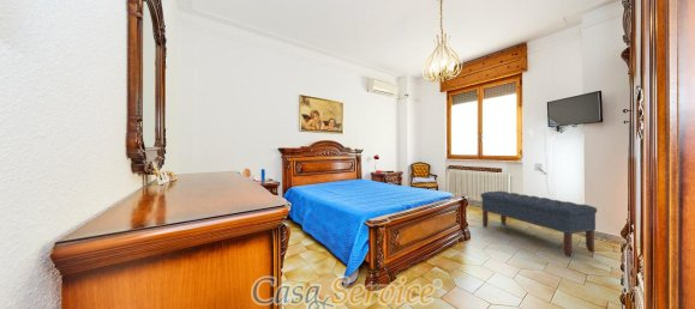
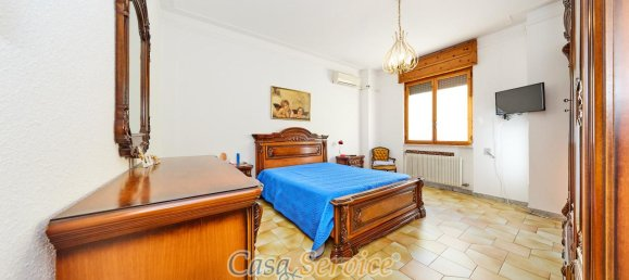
- bench (529, 217)
